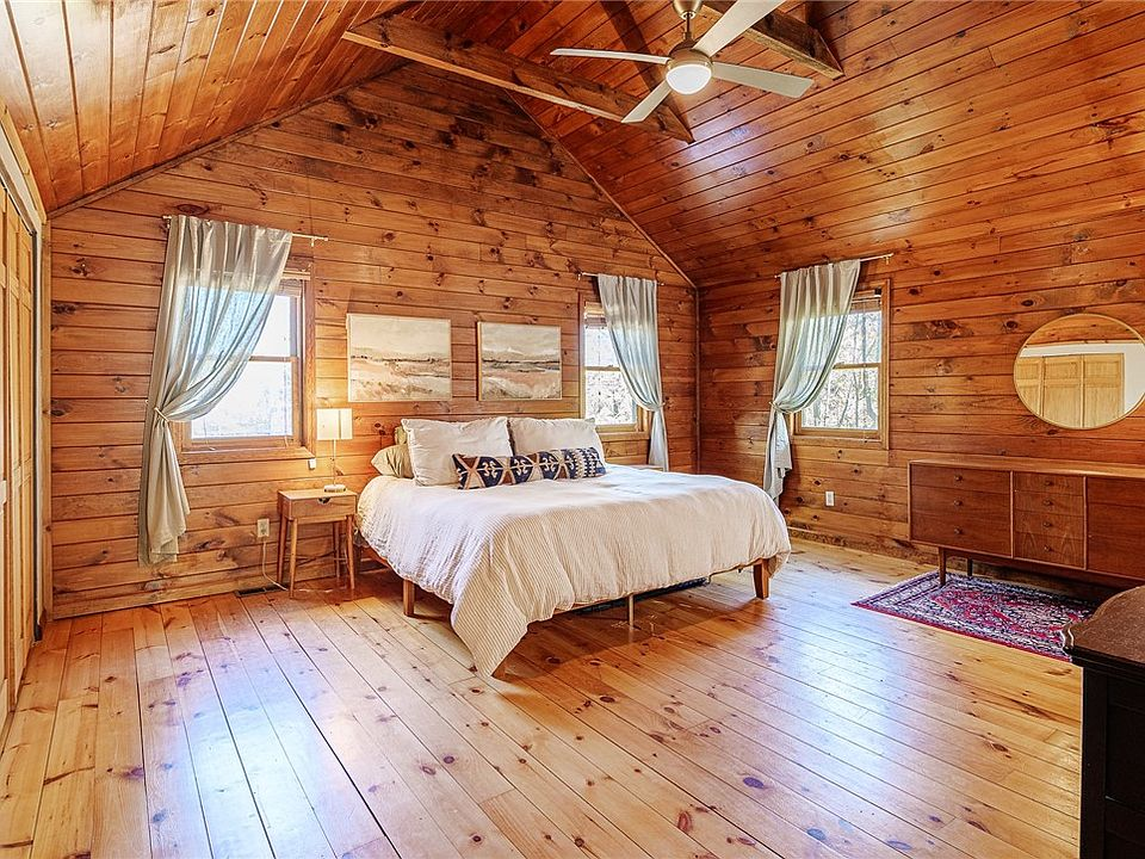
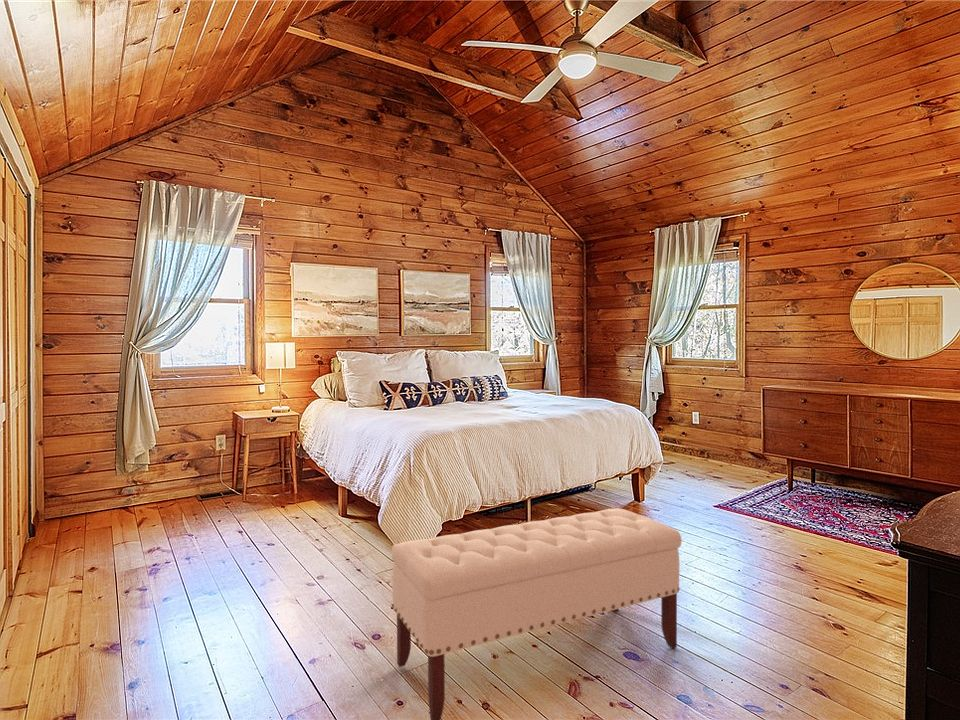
+ bench (540, 595)
